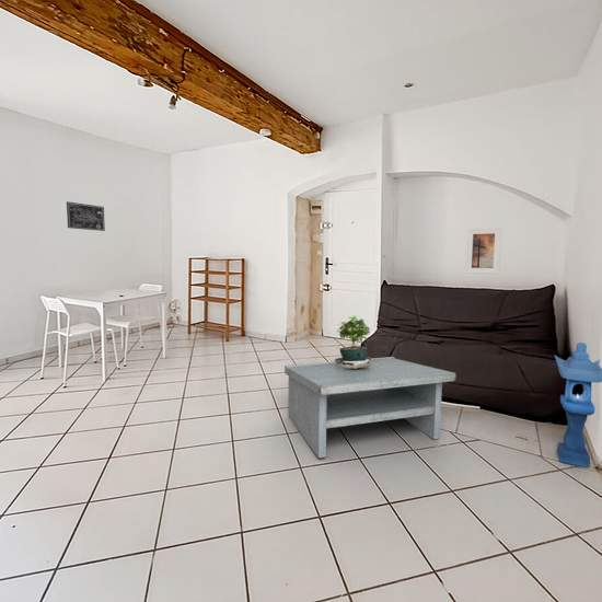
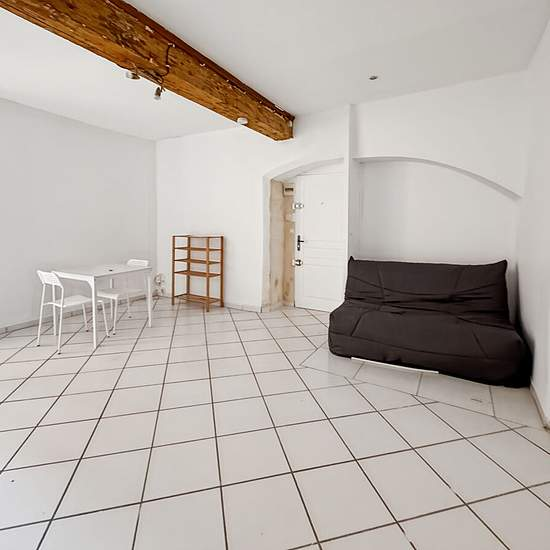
- potted plant (357, 339)
- coffee table (362, 396)
- wall art (86, 217)
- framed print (483, 251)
- lantern (577, 402)
